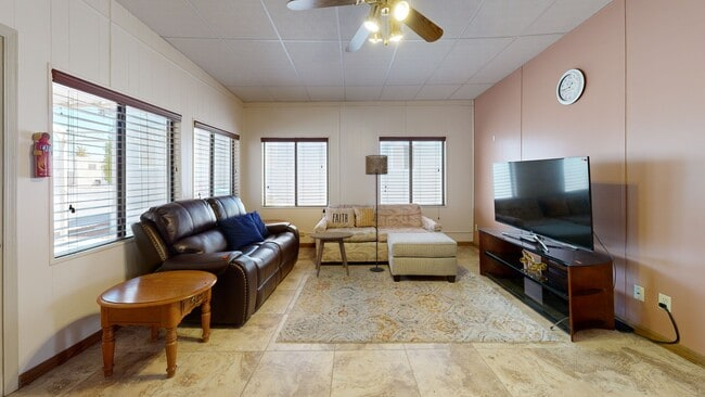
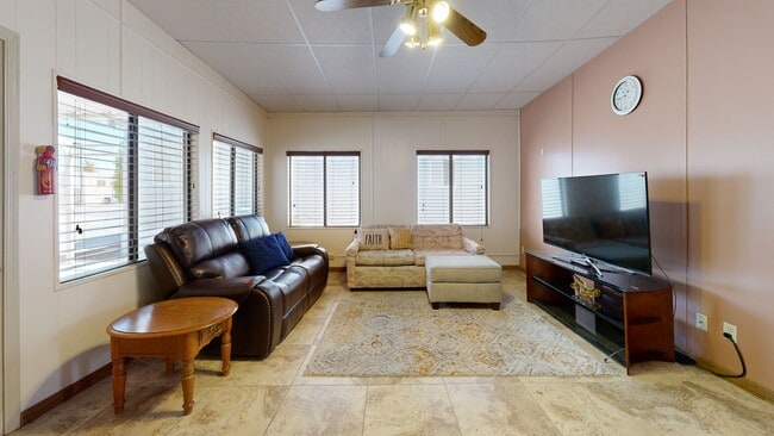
- side table (322, 252)
- floor lamp (376, 213)
